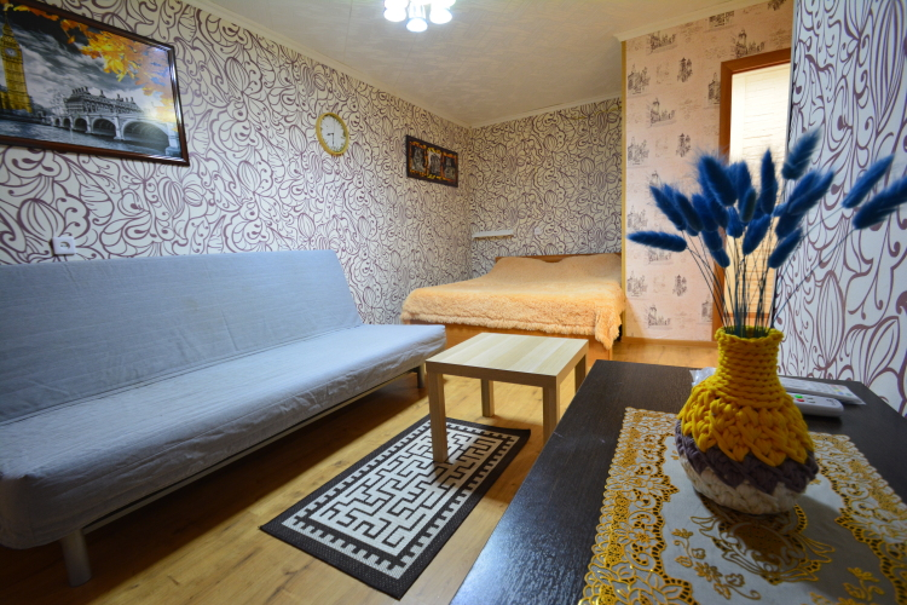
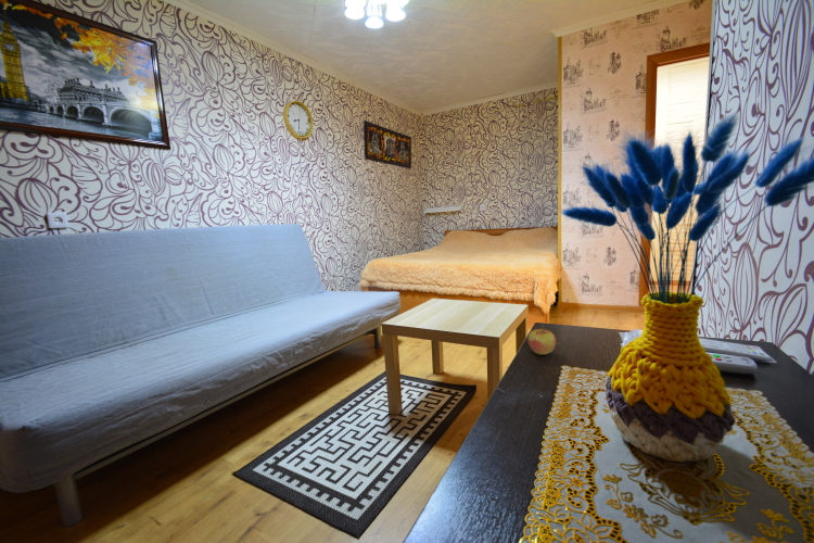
+ apple (542, 339)
